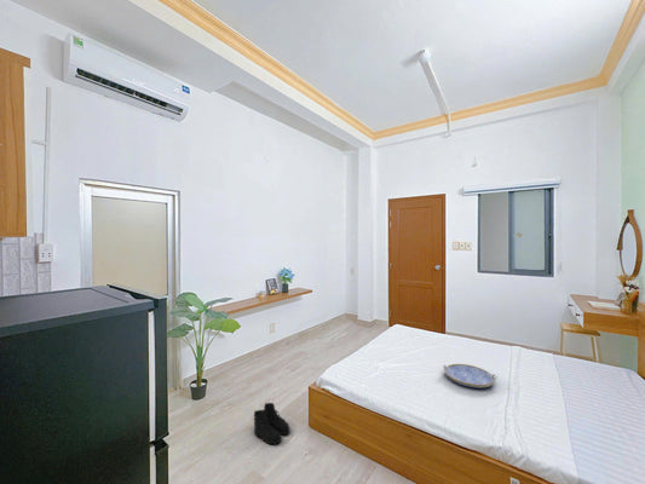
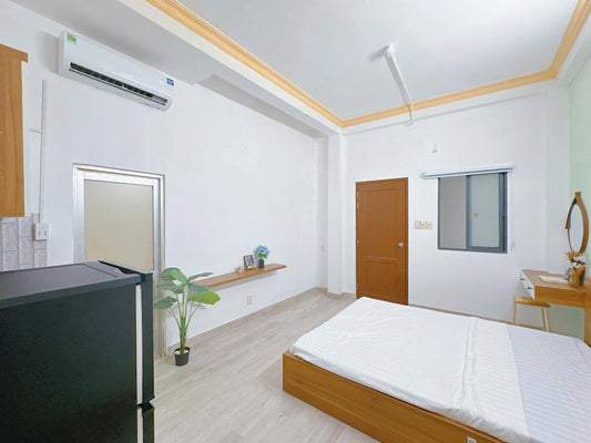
- boots (271, 420)
- serving tray (468, 374)
